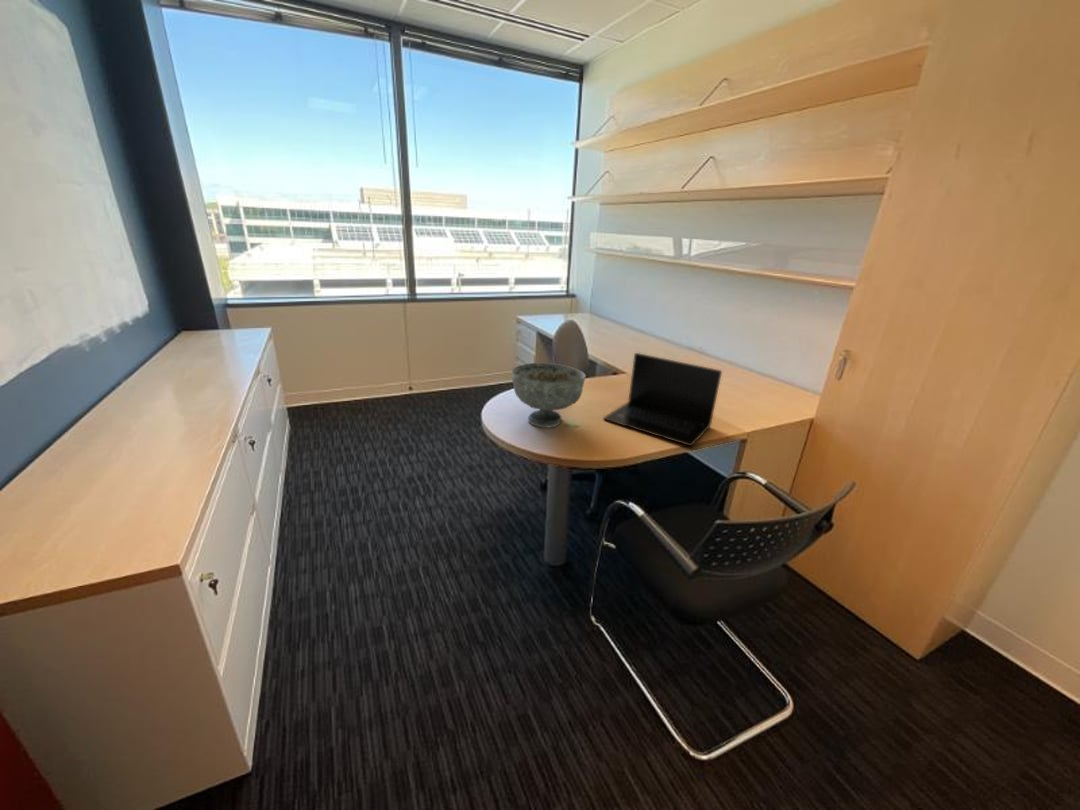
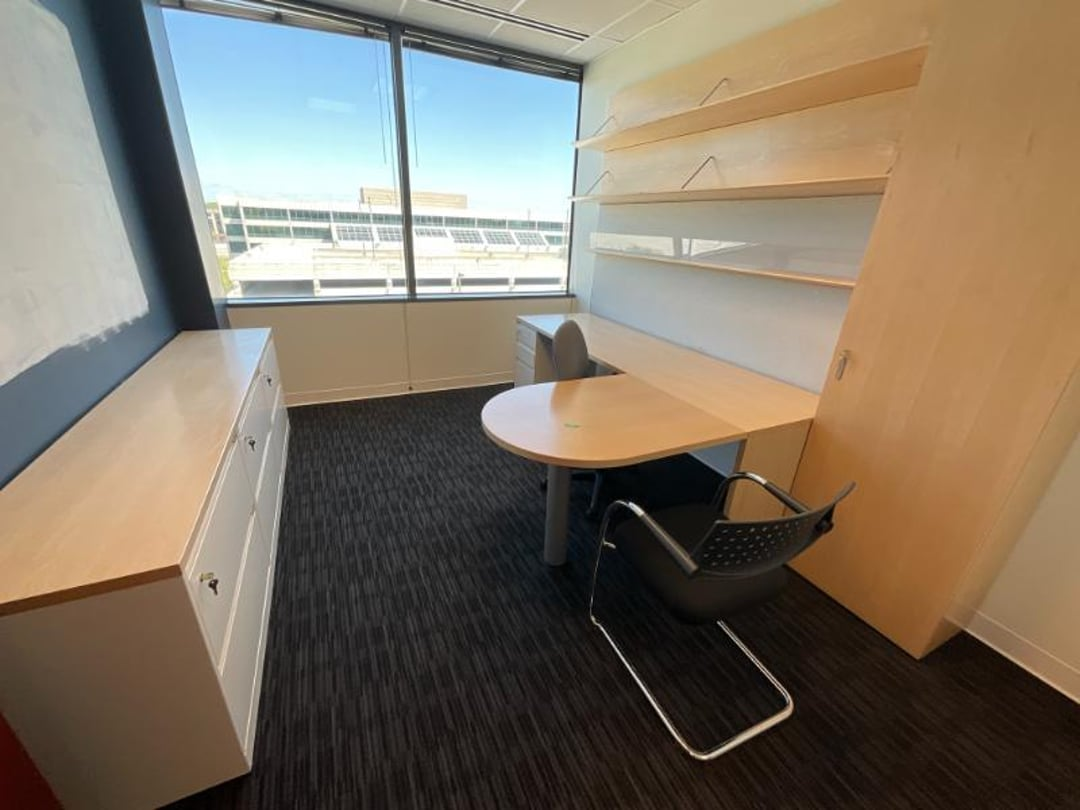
- laptop (660, 395)
- decorative bowl (546, 395)
